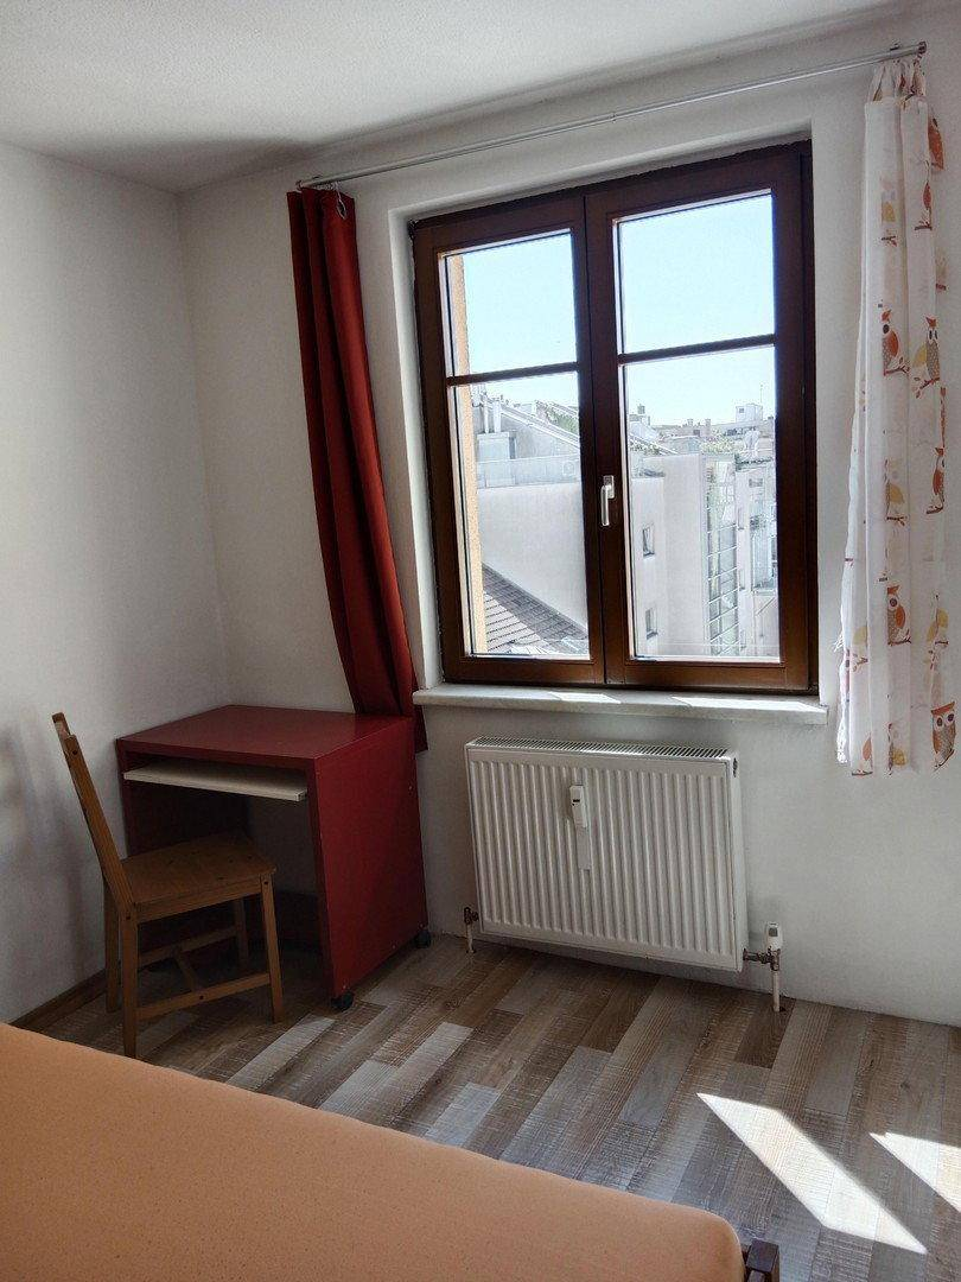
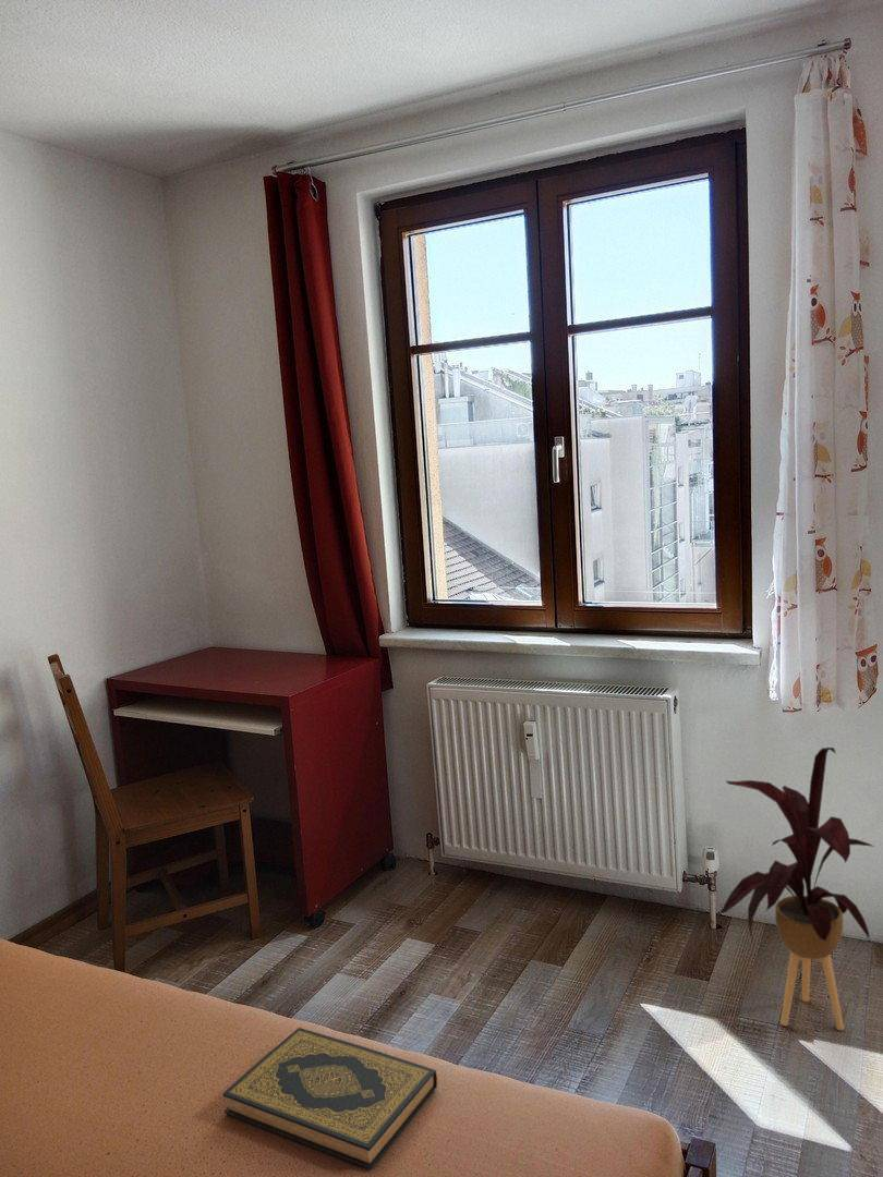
+ house plant (793, 883)
+ hardback book (331, 1090)
